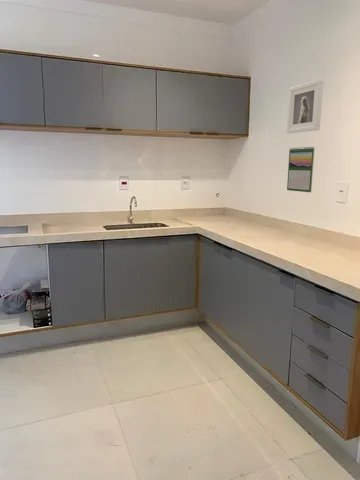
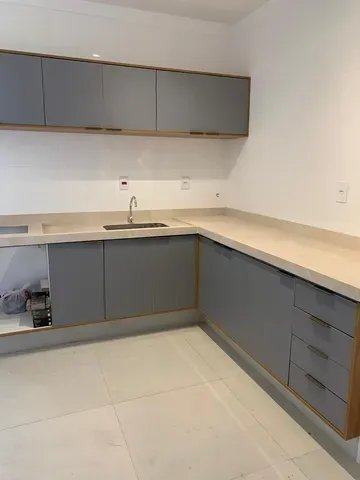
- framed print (303, 108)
- calendar (300, 169)
